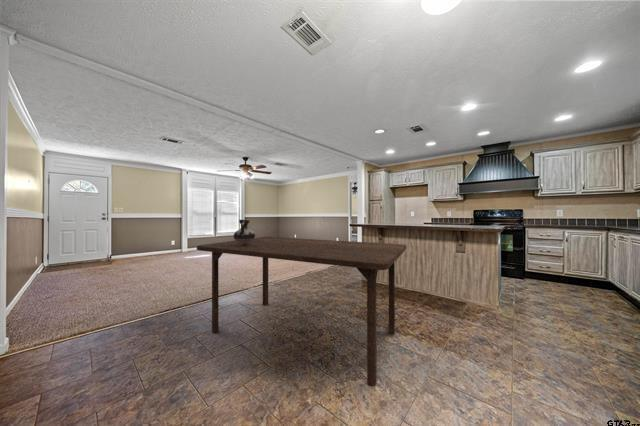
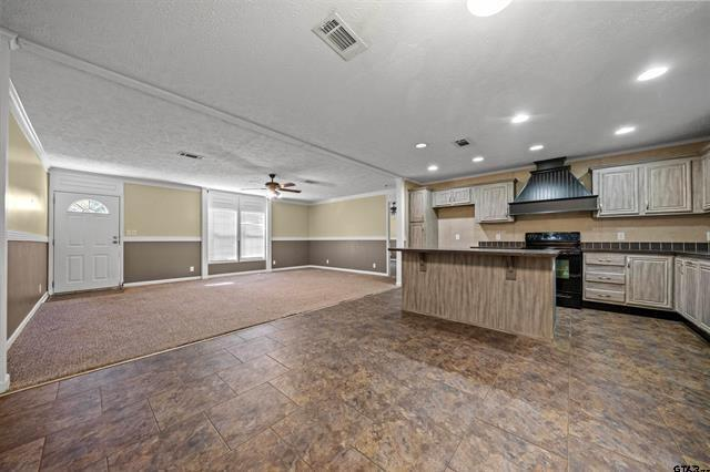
- ceramic jug (244, 232)
- dining table (309, 262)
